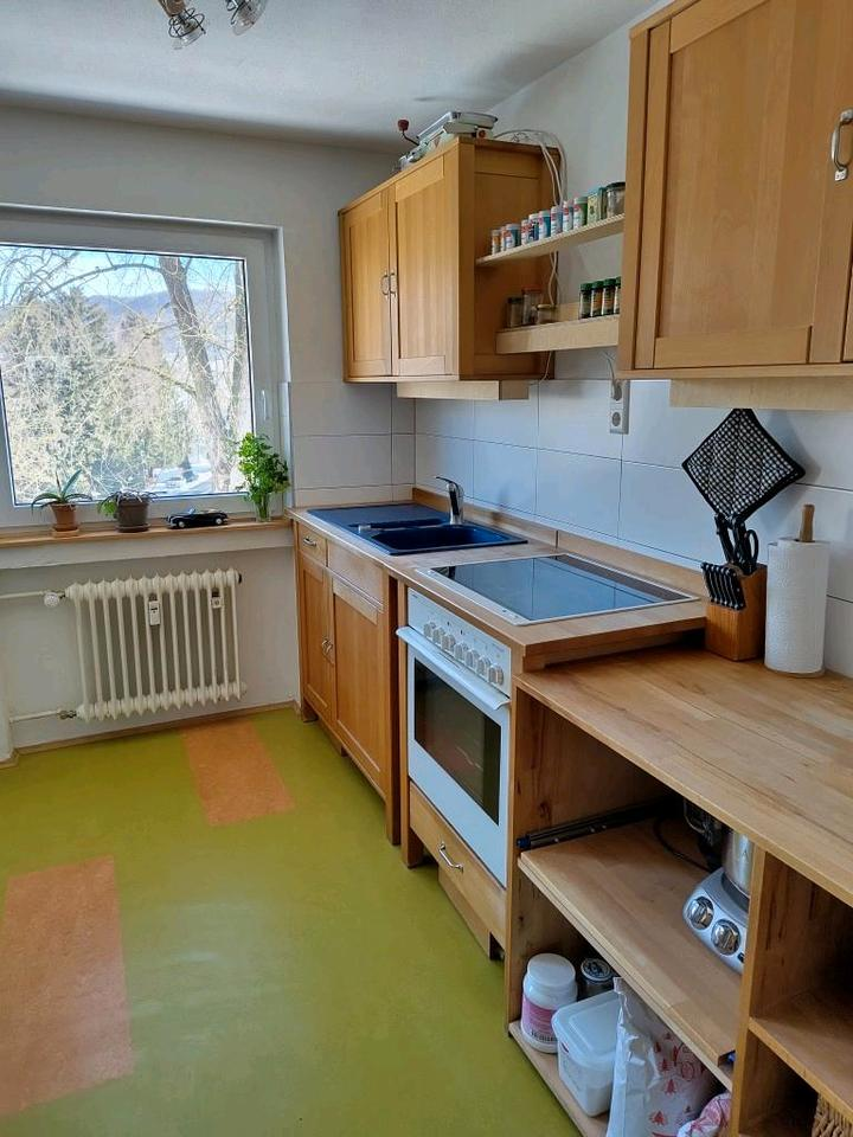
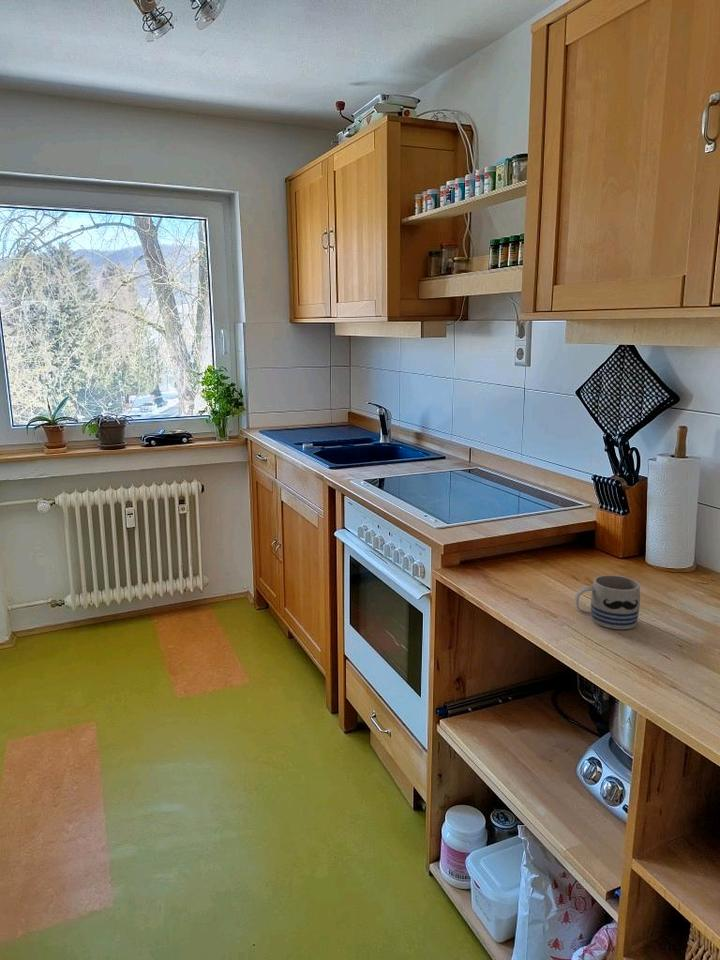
+ mug (607, 601)
